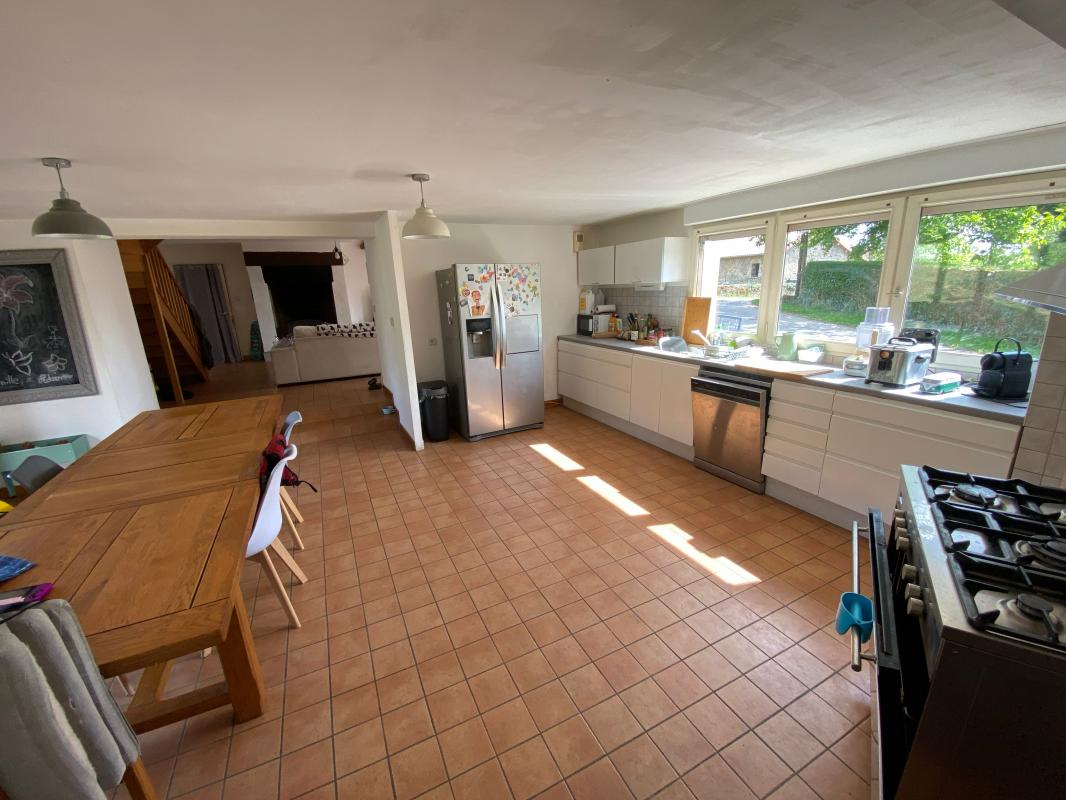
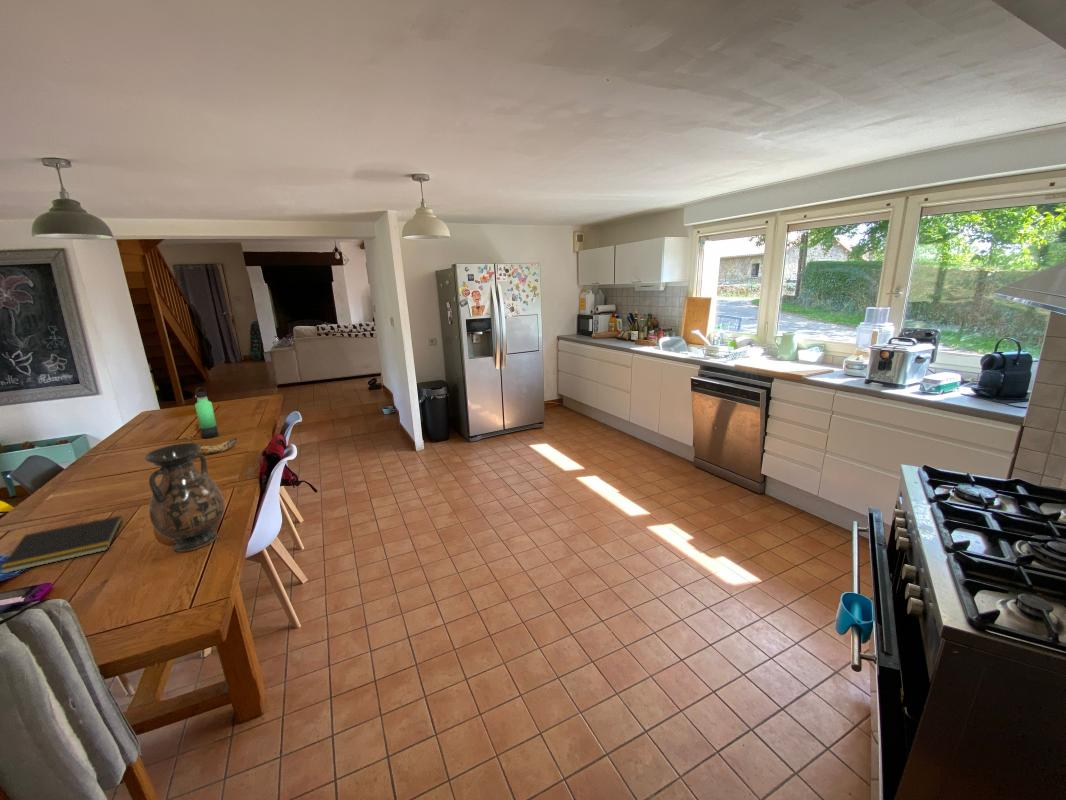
+ notepad (66, 542)
+ vase (185, 496)
+ banana (215, 445)
+ thermos bottle (205, 412)
